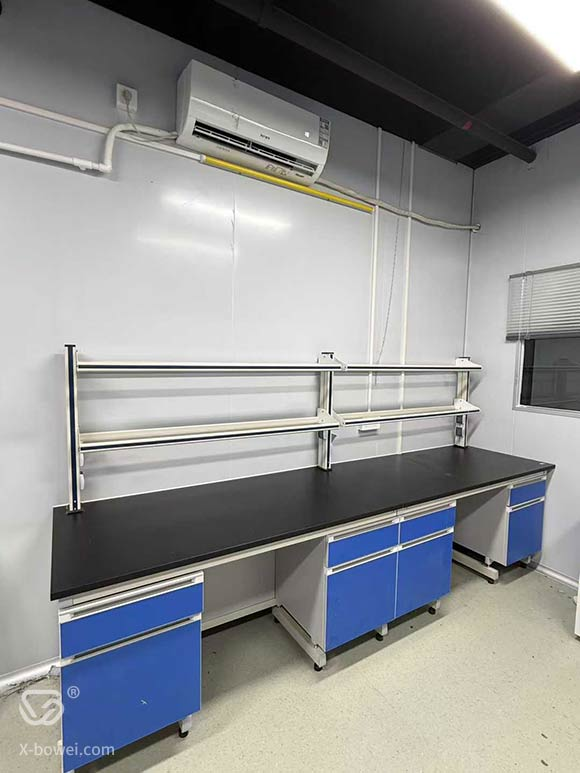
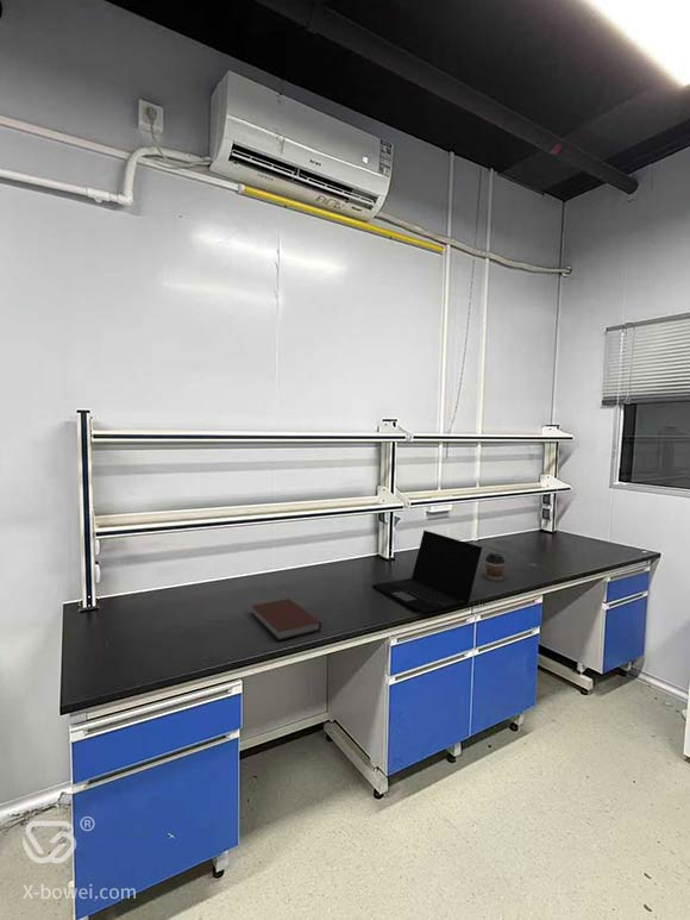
+ book (284, 617)
+ coffee cup (495, 565)
+ laptop (425, 568)
